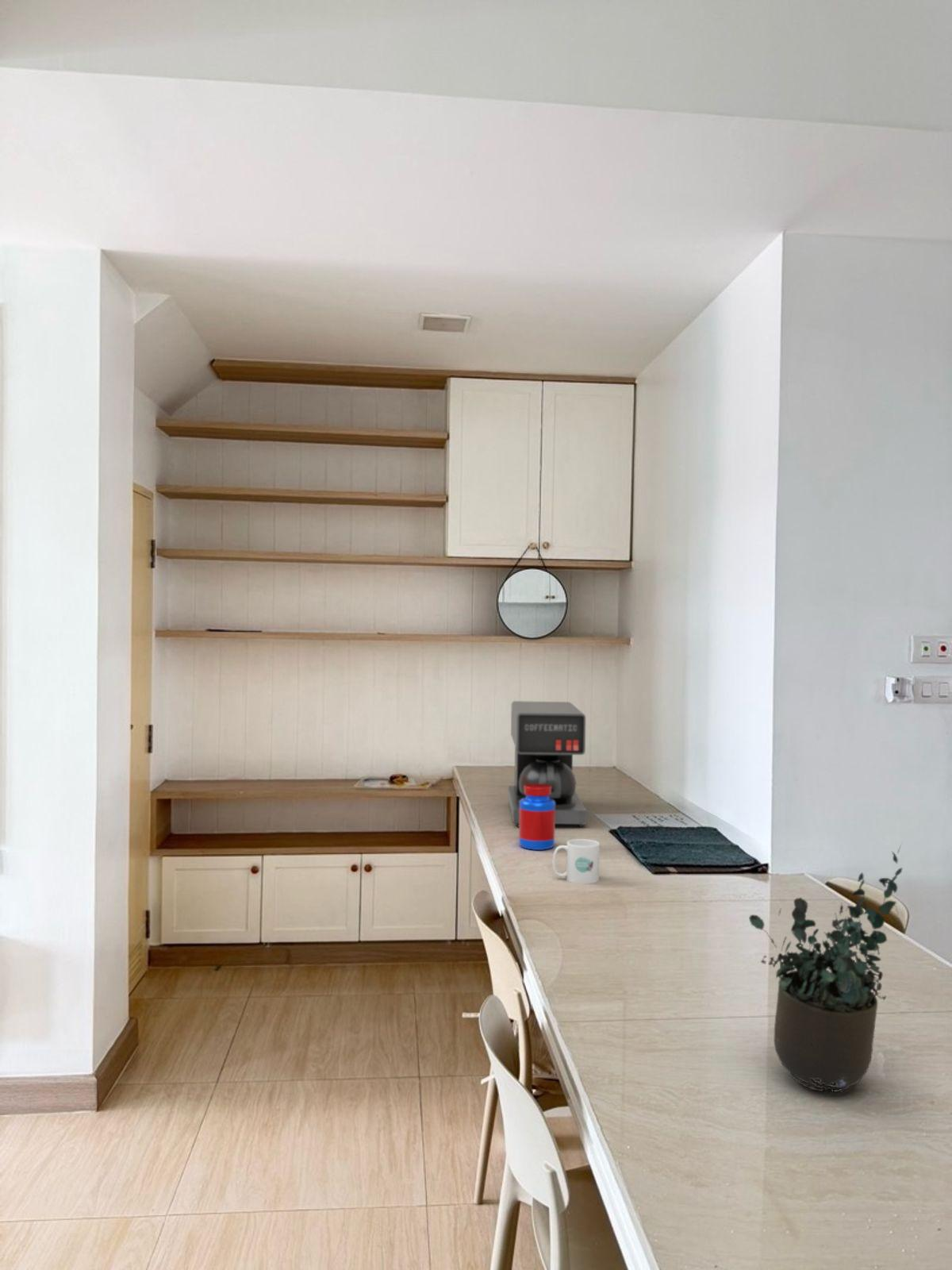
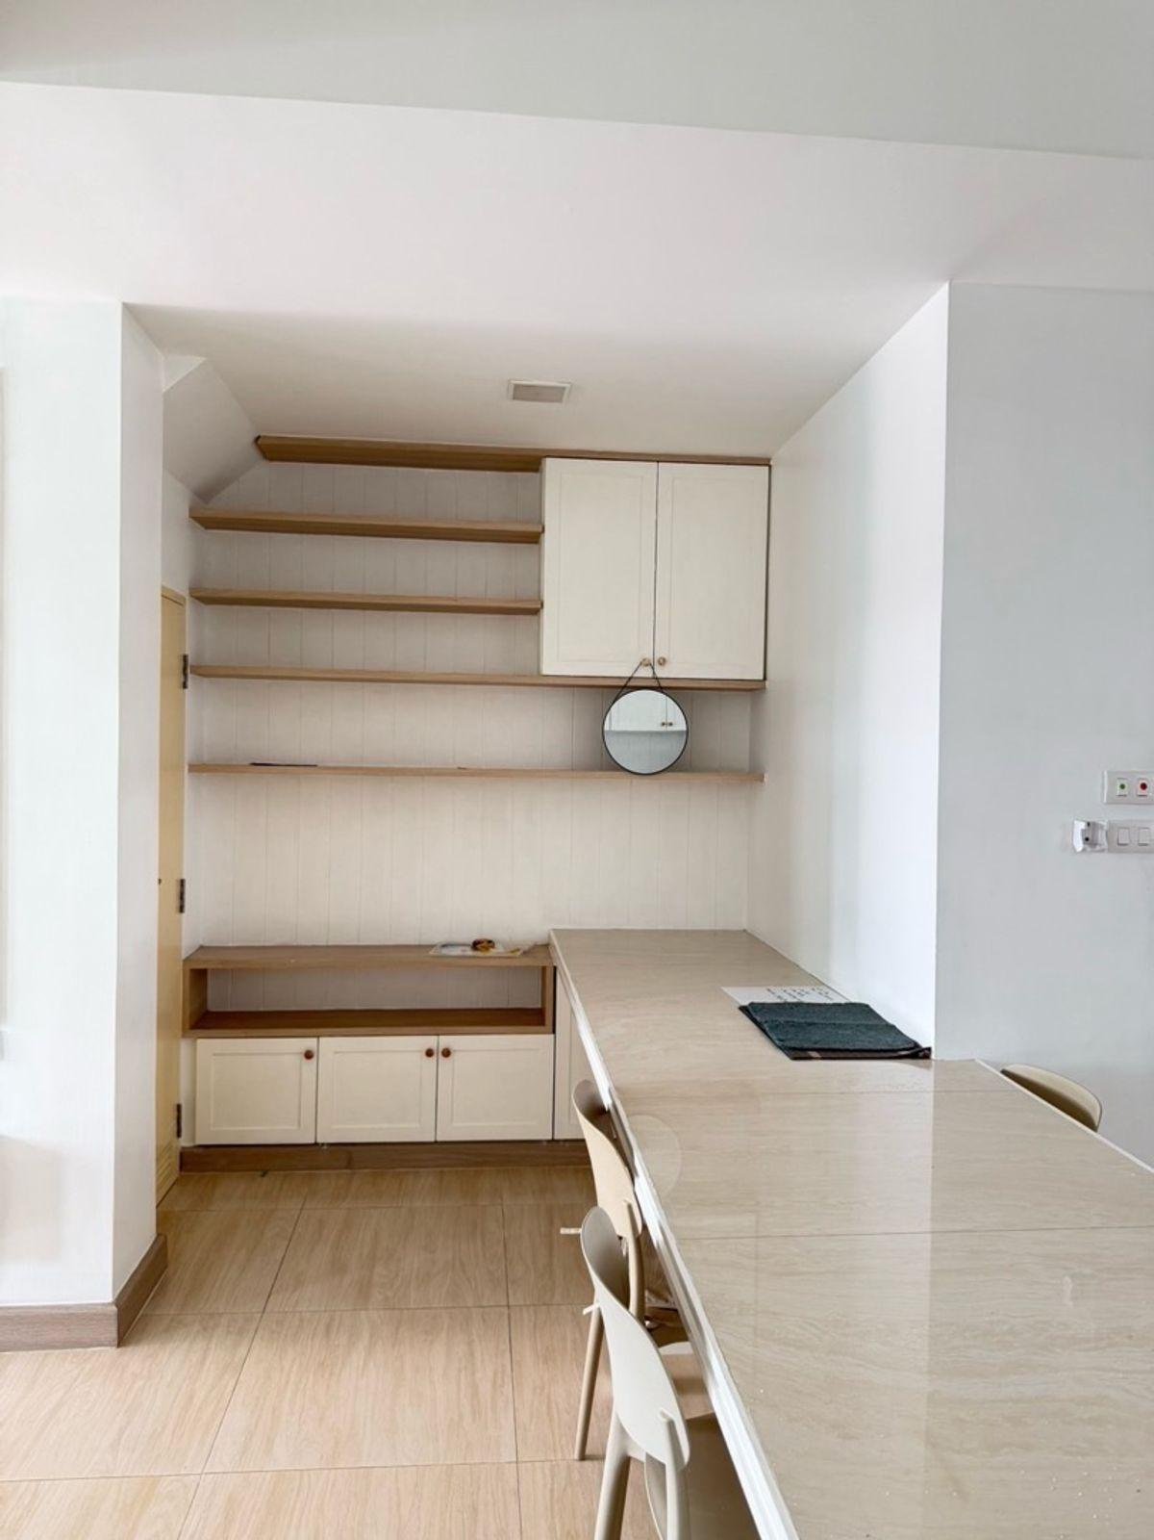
- coffee maker (545, 760)
- potted plant (839, 966)
- mug (575, 861)
- jar (537, 816)
